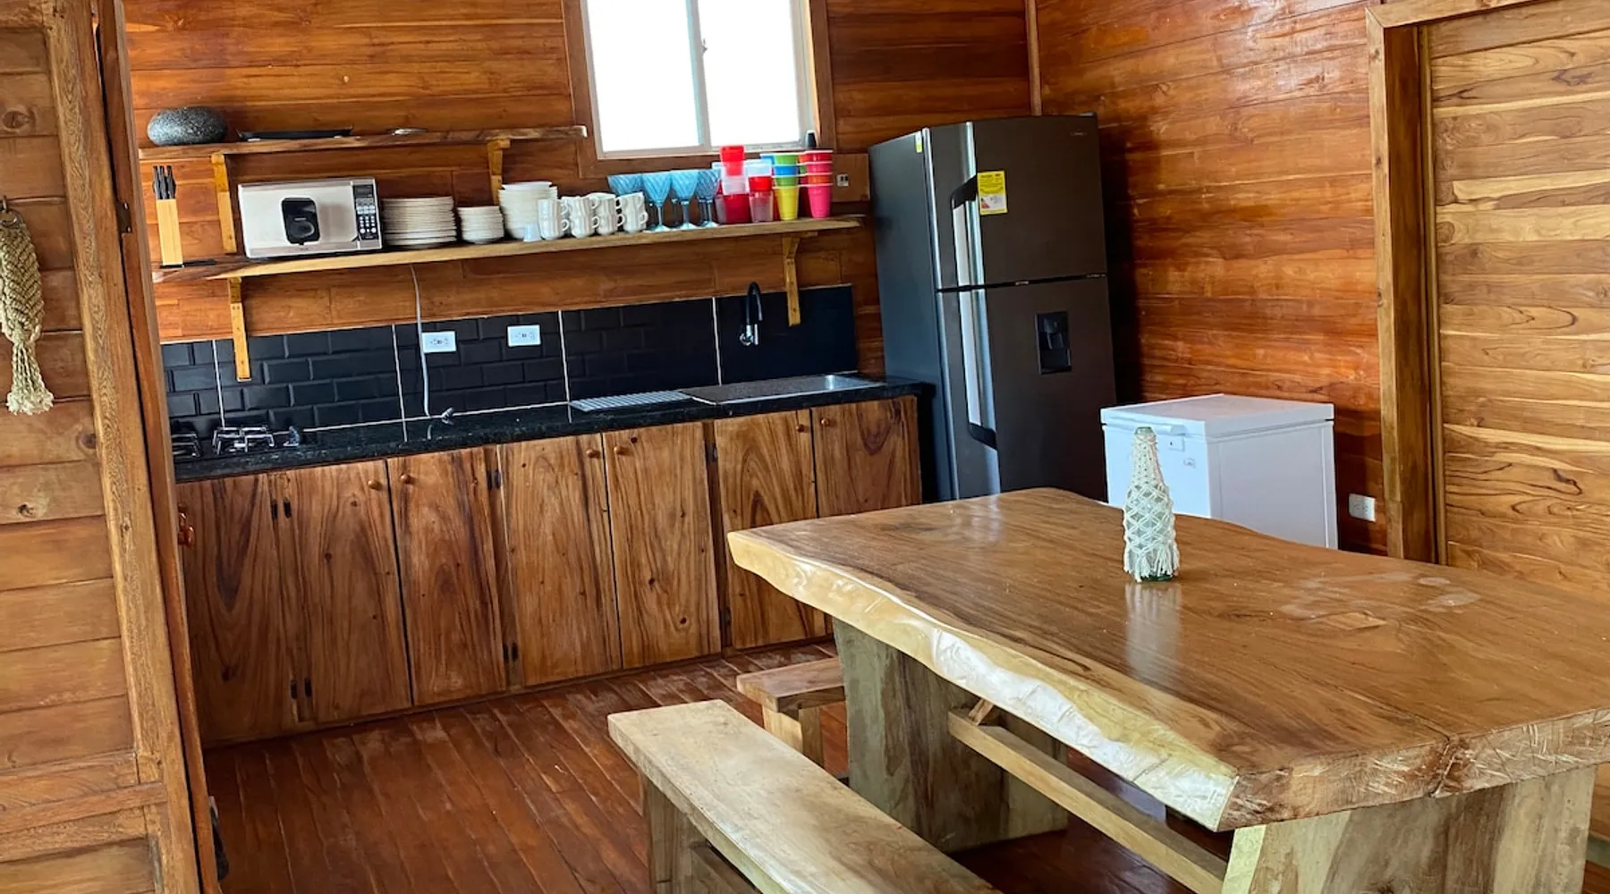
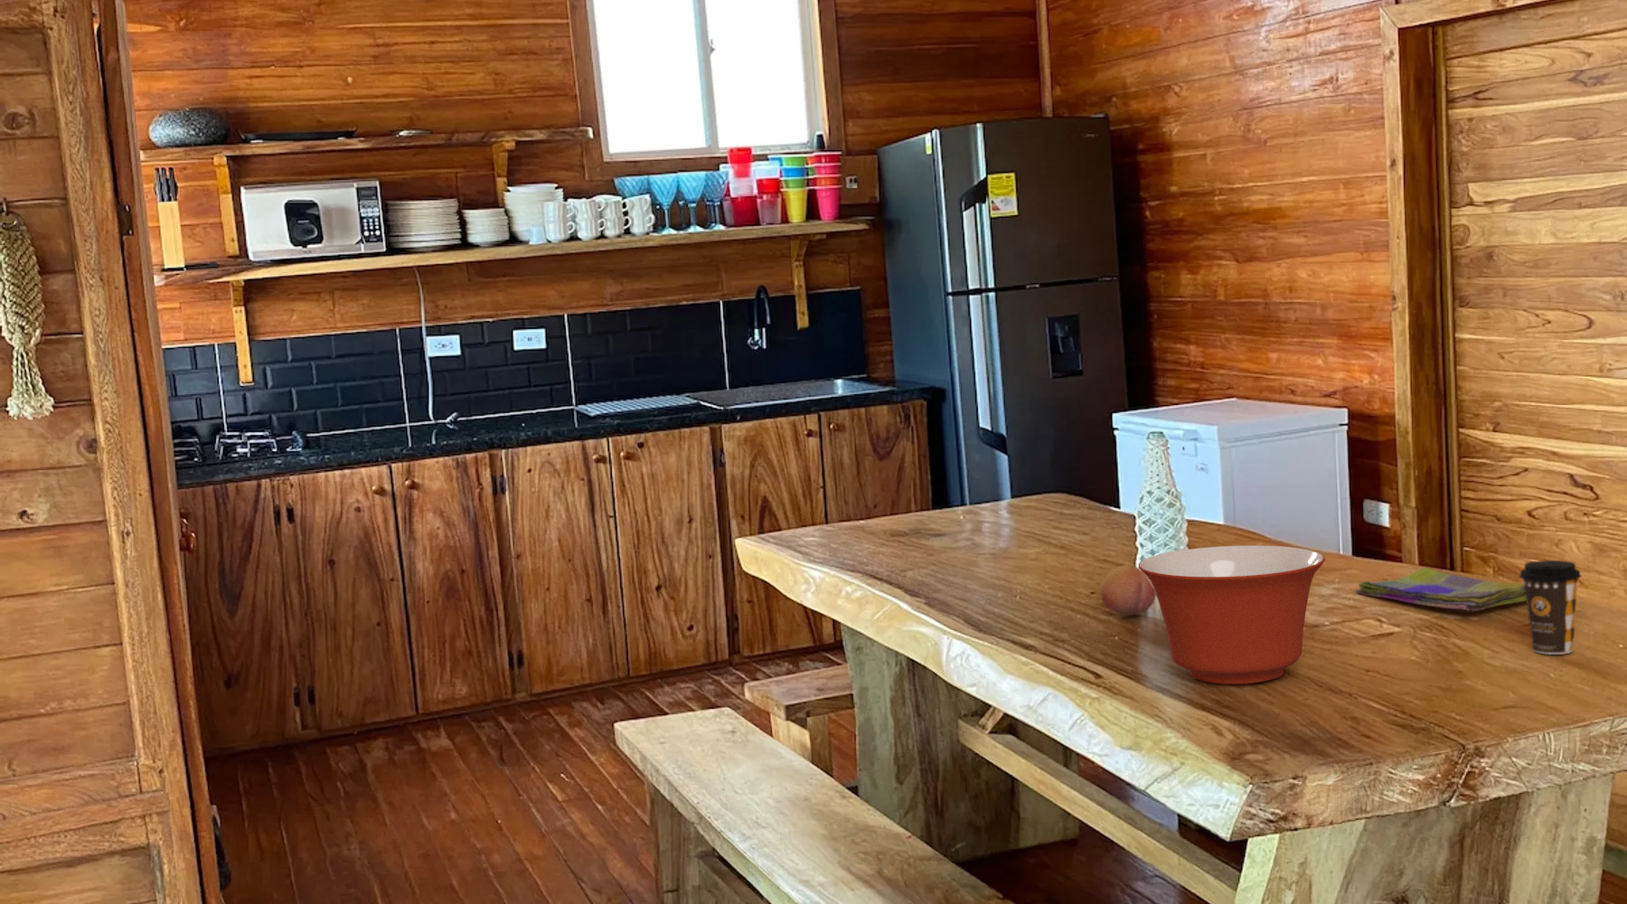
+ mixing bowl (1233, 617)
+ fruit (1128, 589)
+ coffee cup (1551, 607)
+ dish towel (1451, 588)
